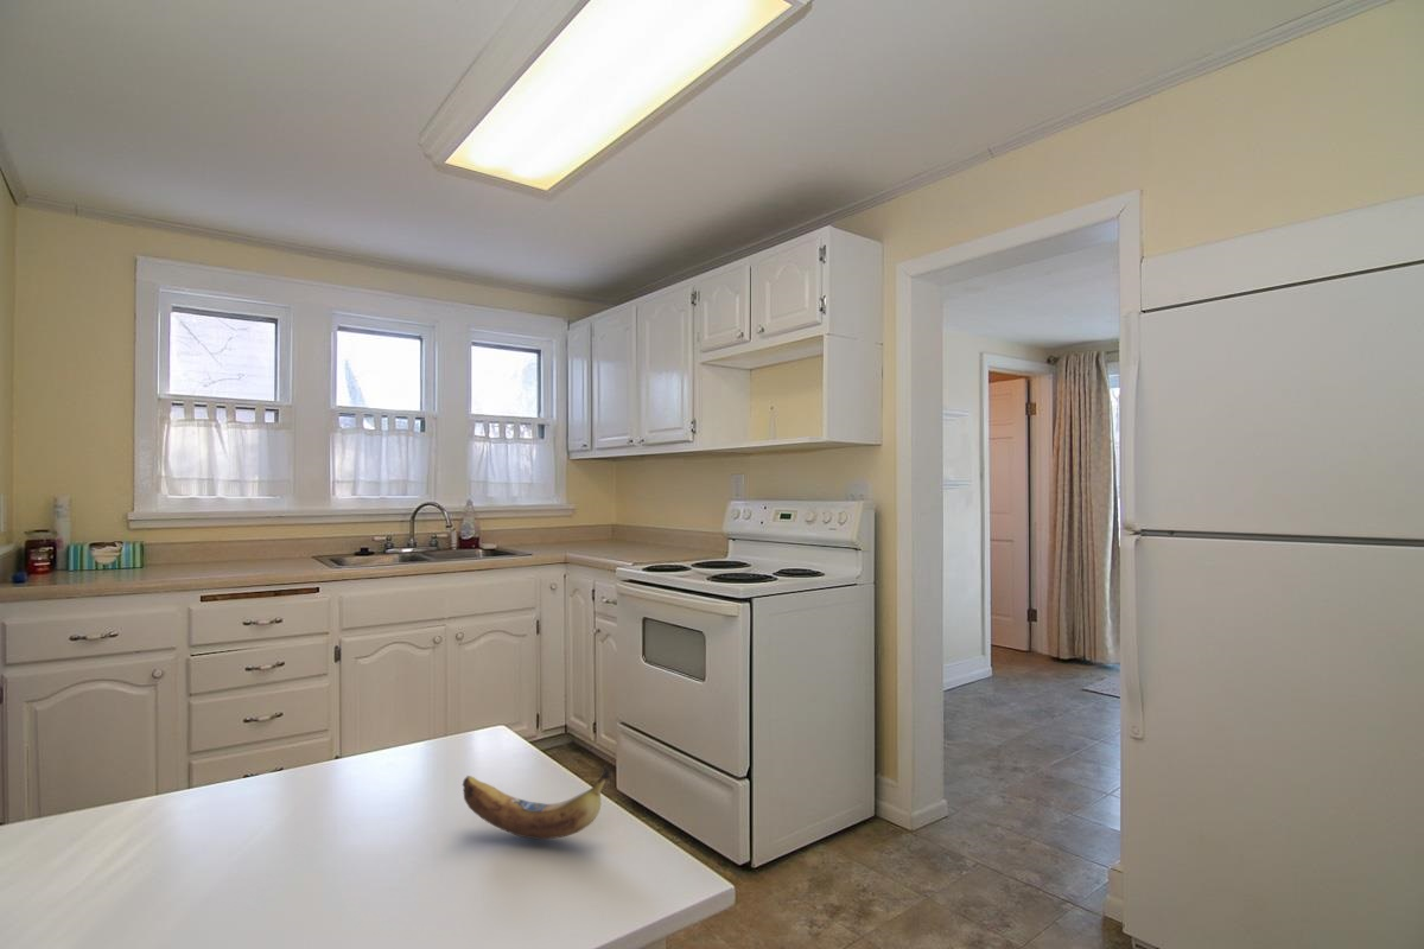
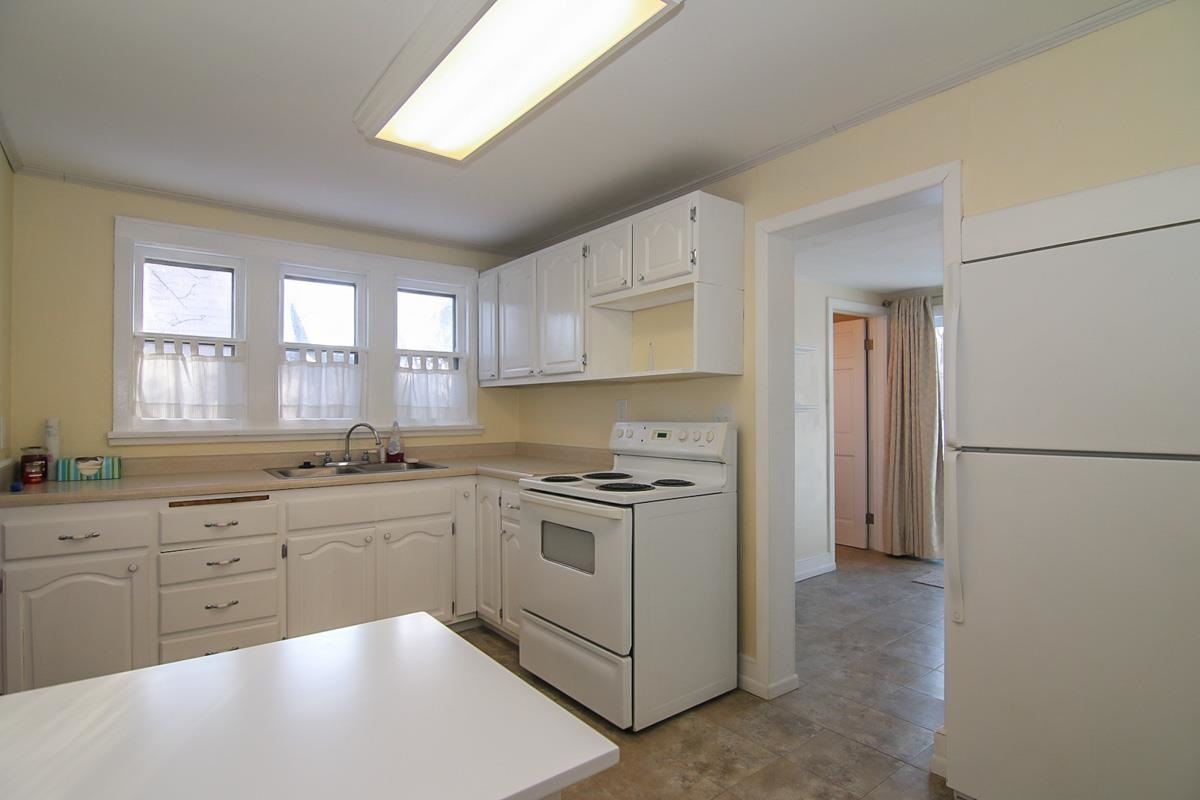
- banana (534, 802)
